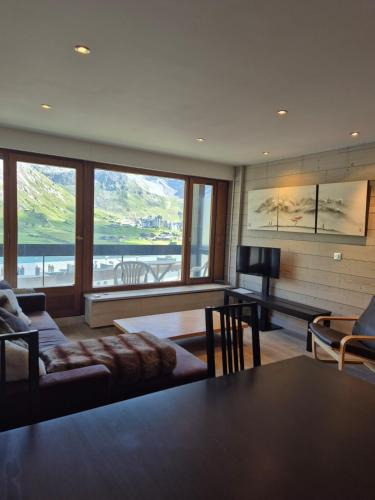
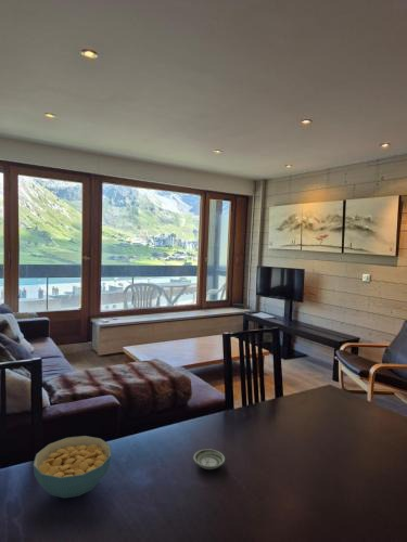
+ cereal bowl (73, 472)
+ saucer (208, 461)
